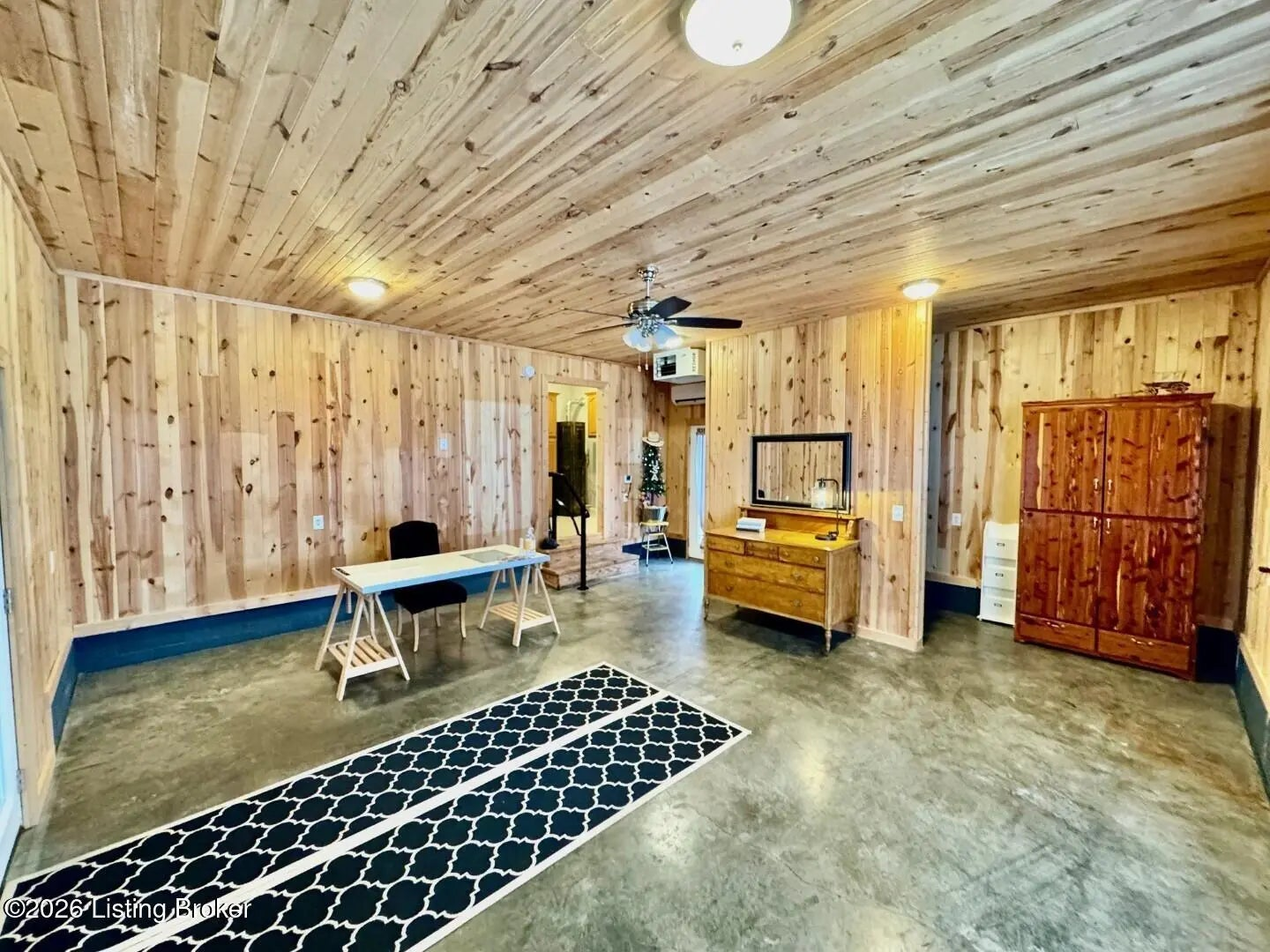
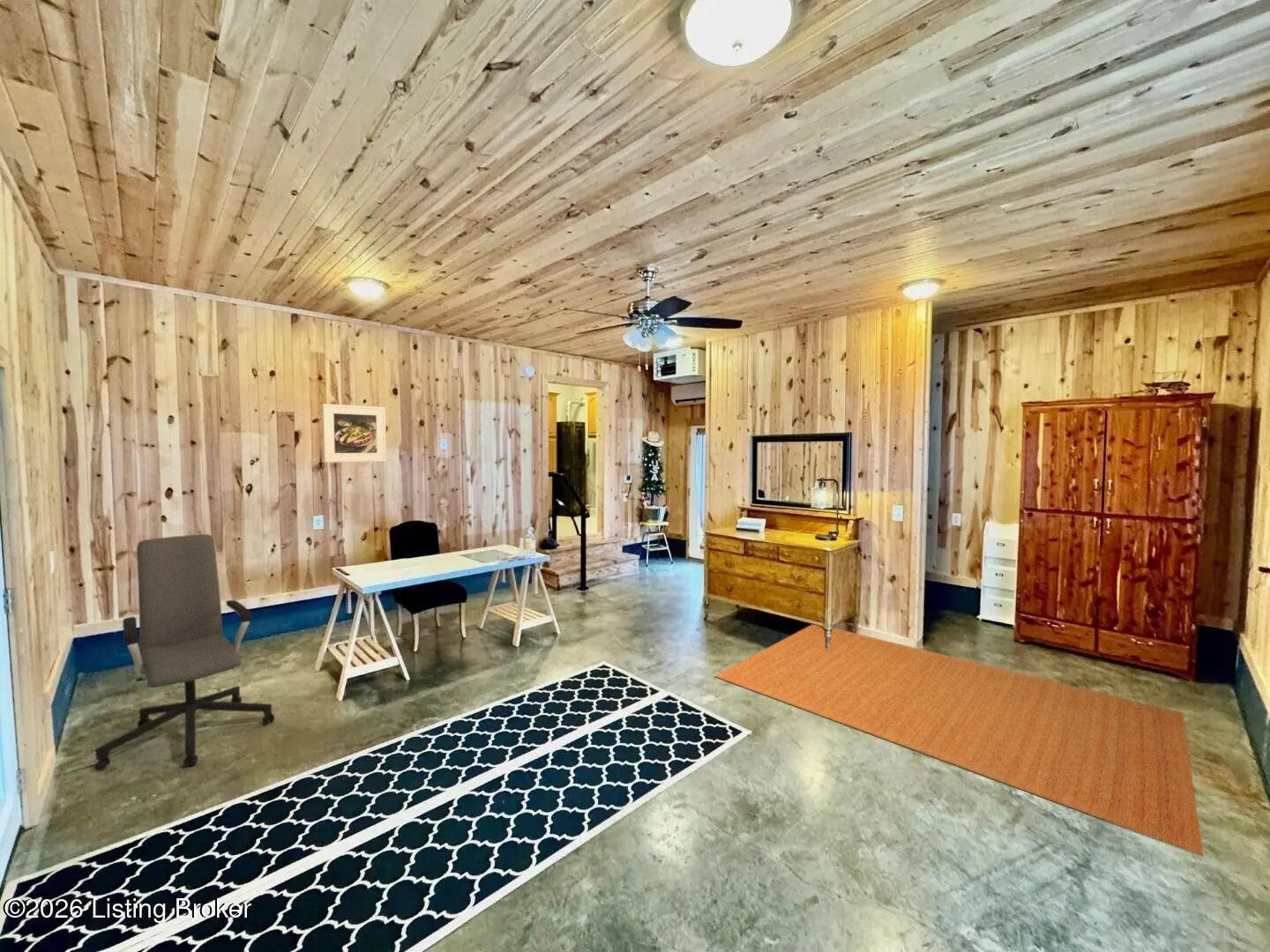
+ office chair (184, 641)
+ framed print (355, 434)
+ rug (930, 693)
